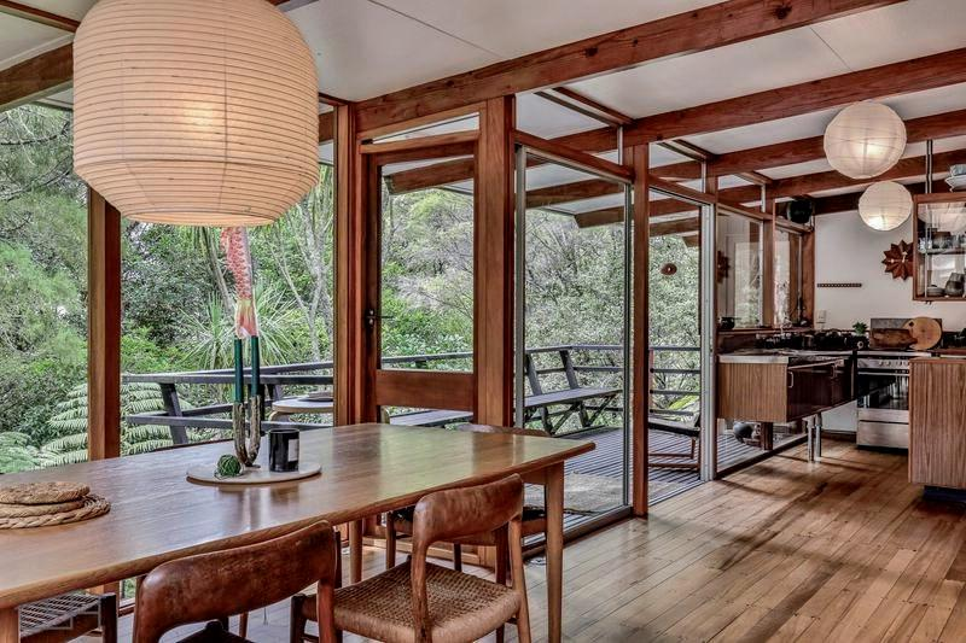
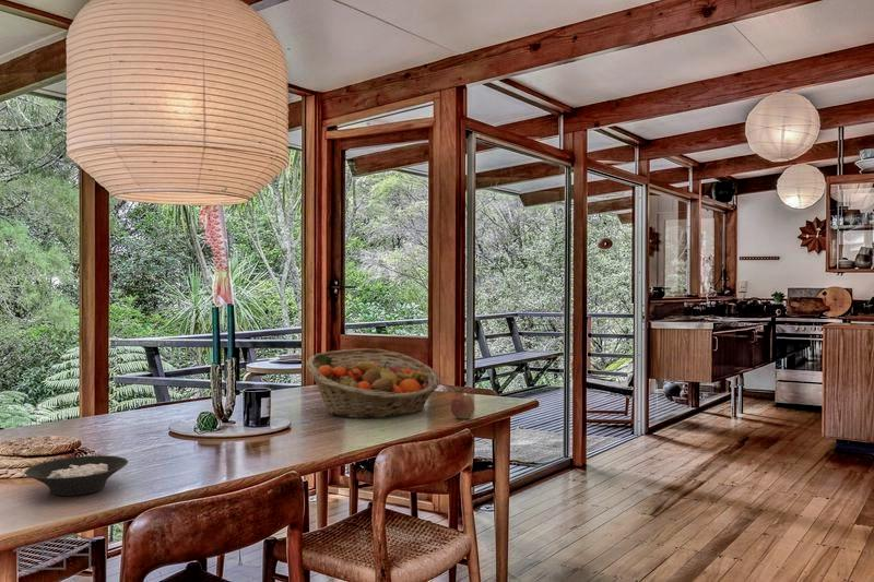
+ apple (462, 406)
+ cereal bowl (78, 477)
+ fruit basket (374, 381)
